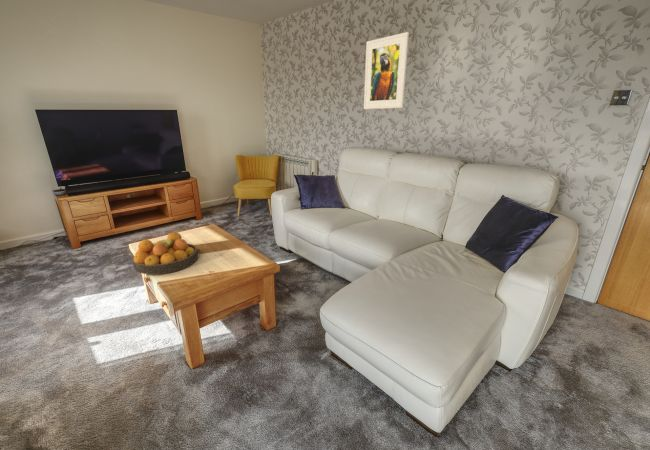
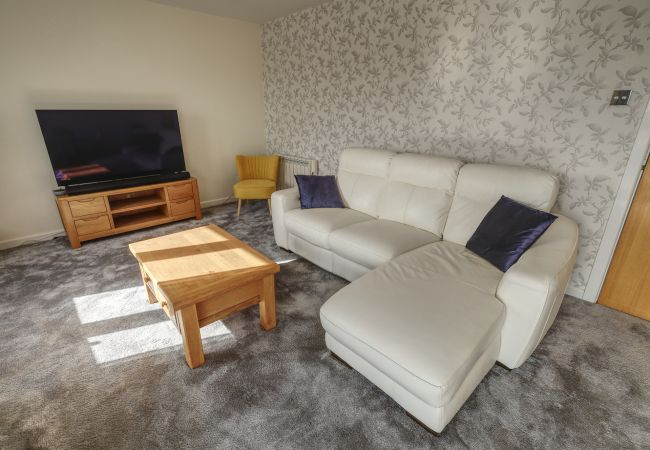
- fruit bowl (165, 249)
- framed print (384, 74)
